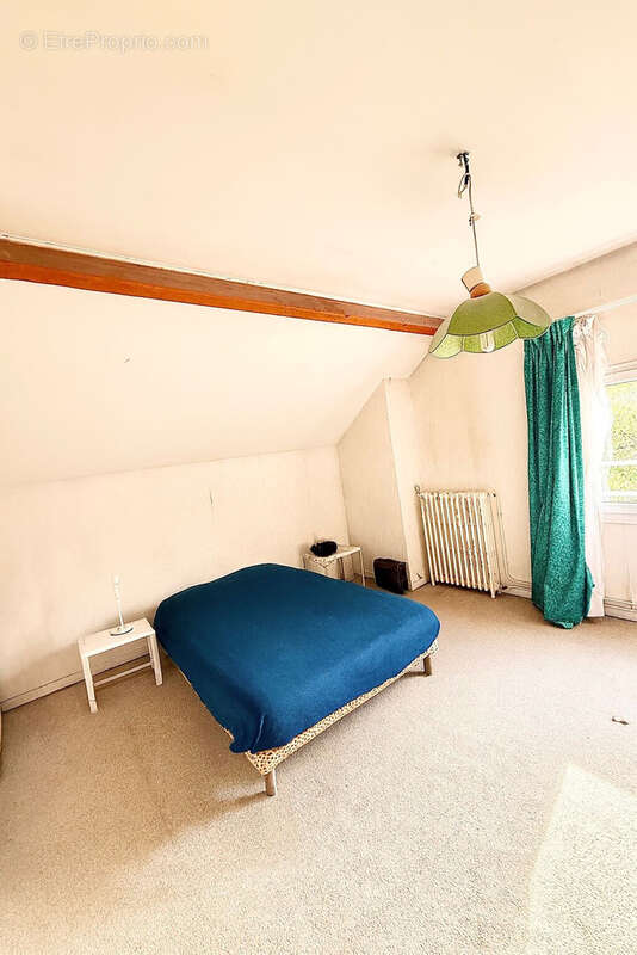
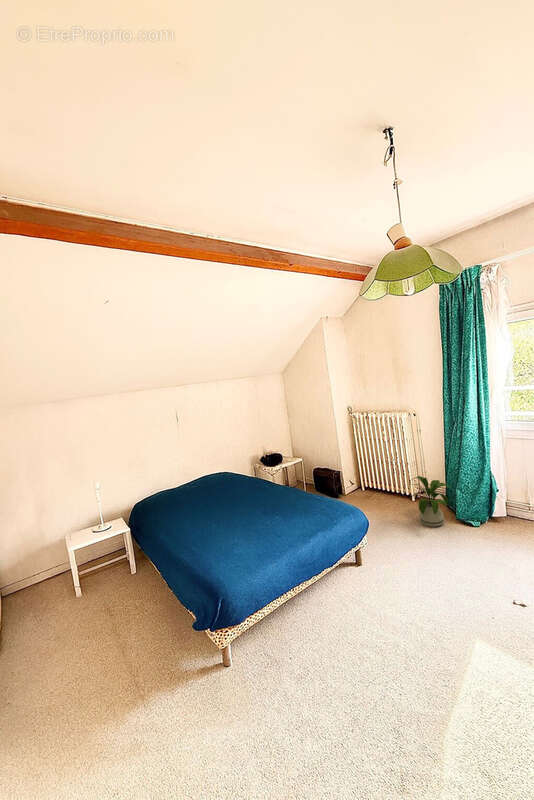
+ house plant (433, 496)
